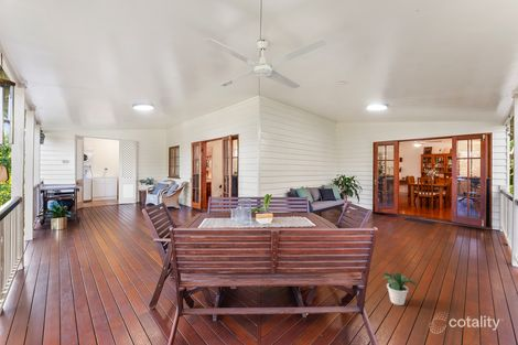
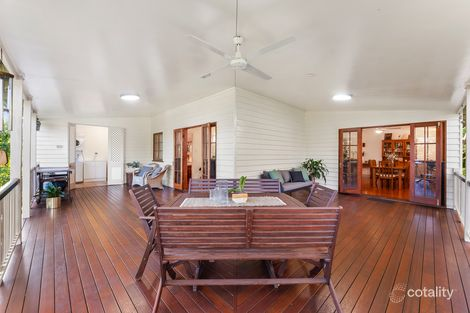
- potted plant (397, 289)
